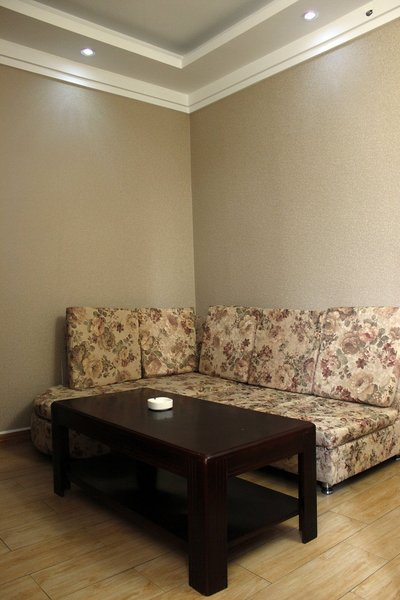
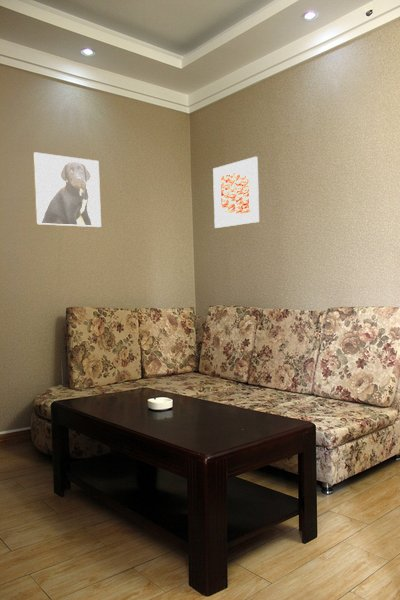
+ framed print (235, 194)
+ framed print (68, 191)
